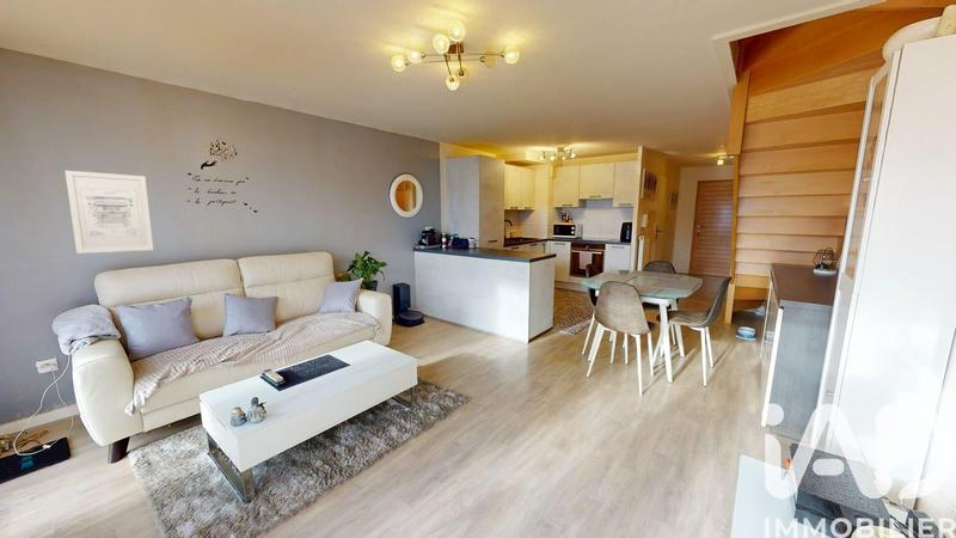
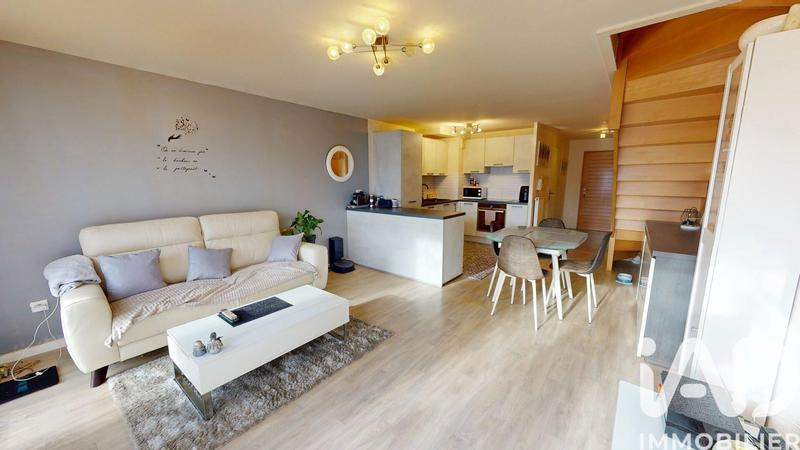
- wall art (112, 213)
